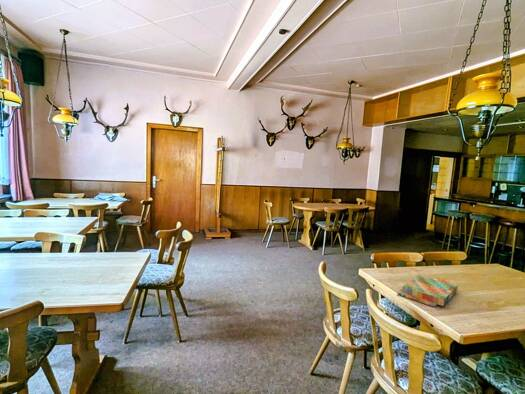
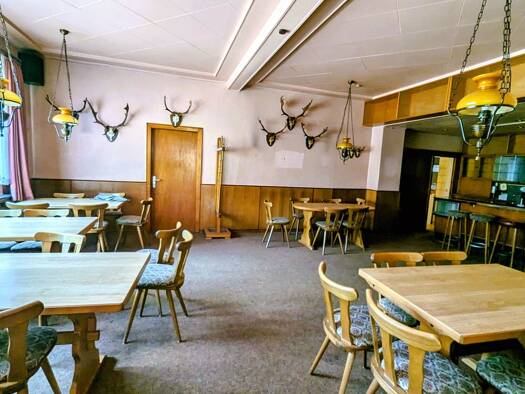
- board game (428, 288)
